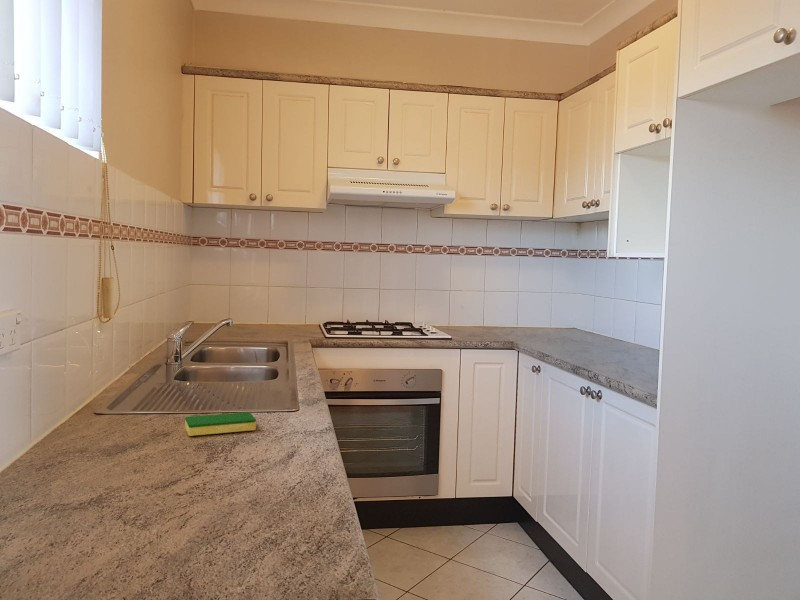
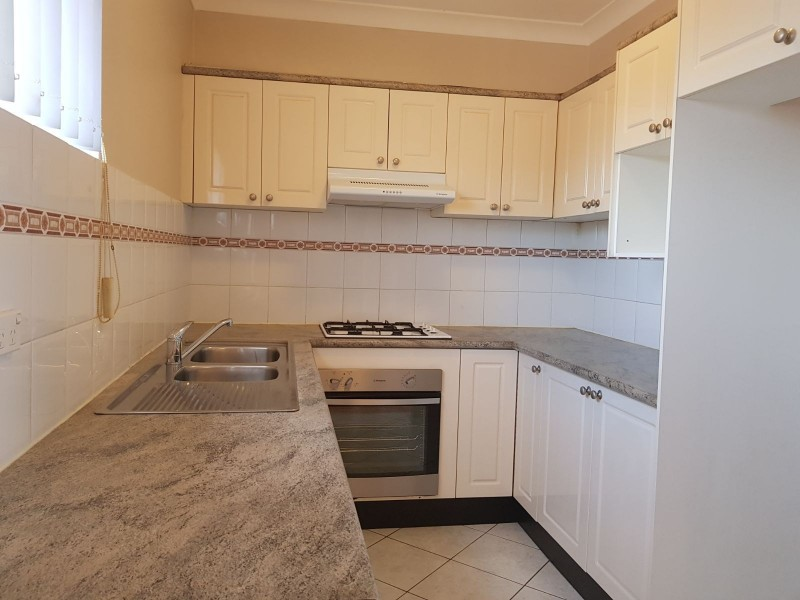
- dish sponge (220, 423)
